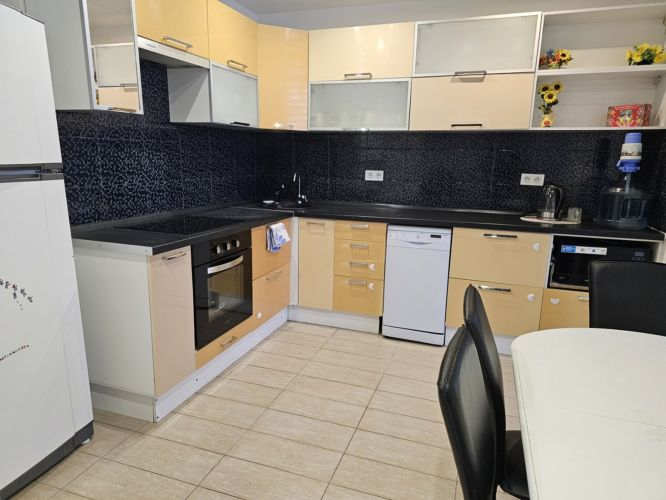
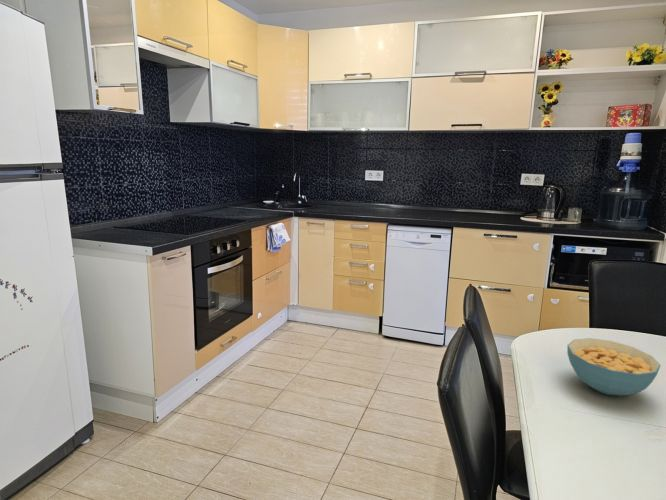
+ cereal bowl (608, 371)
